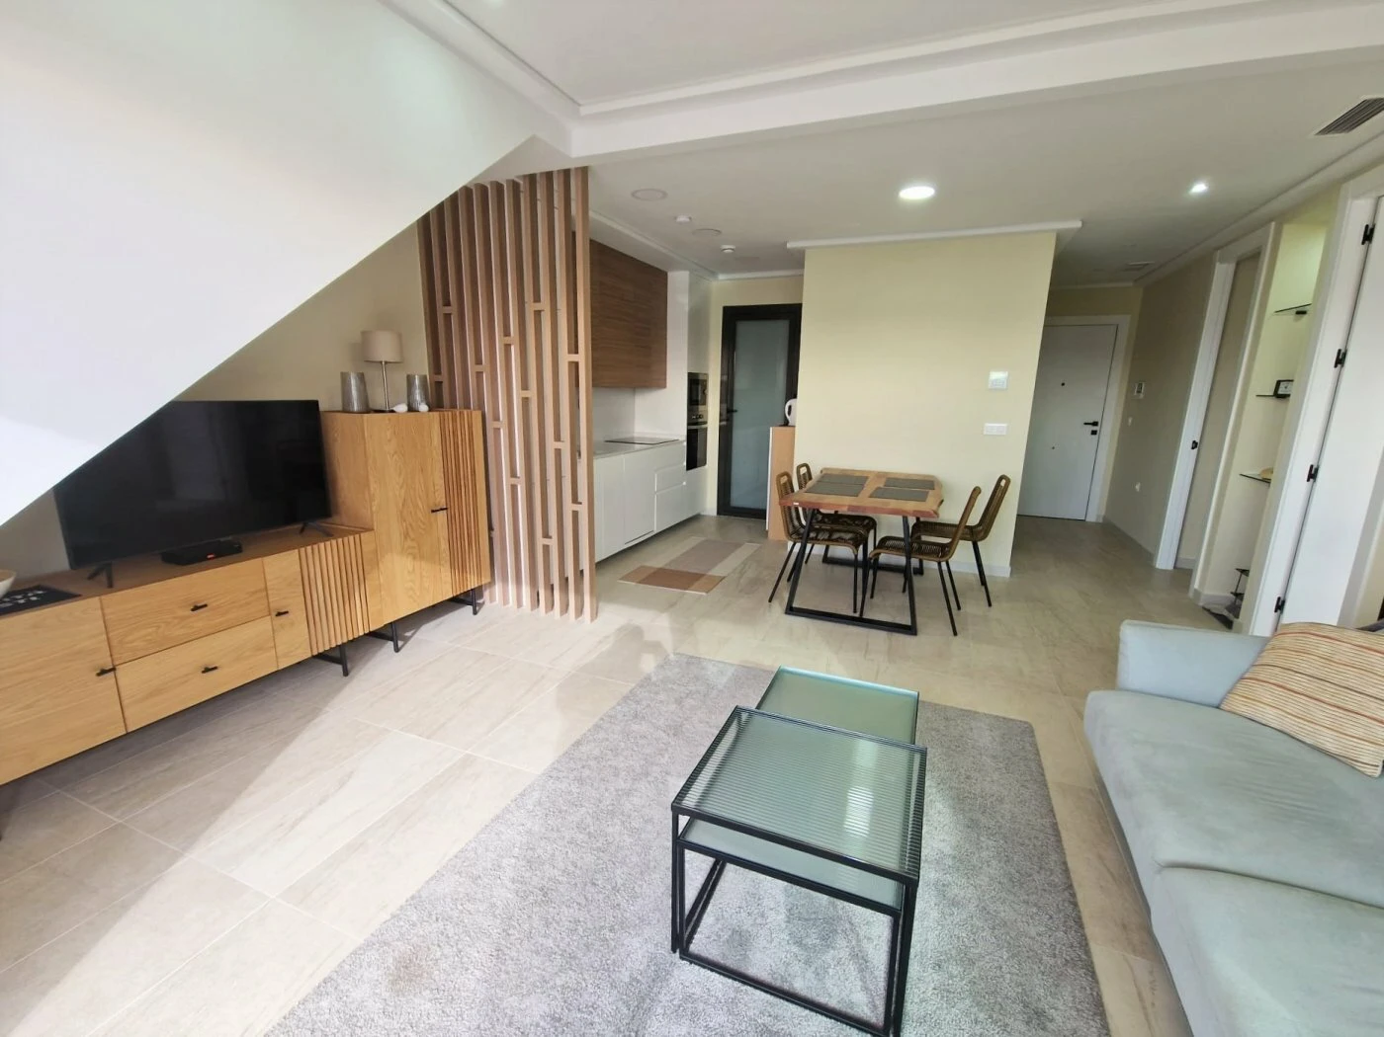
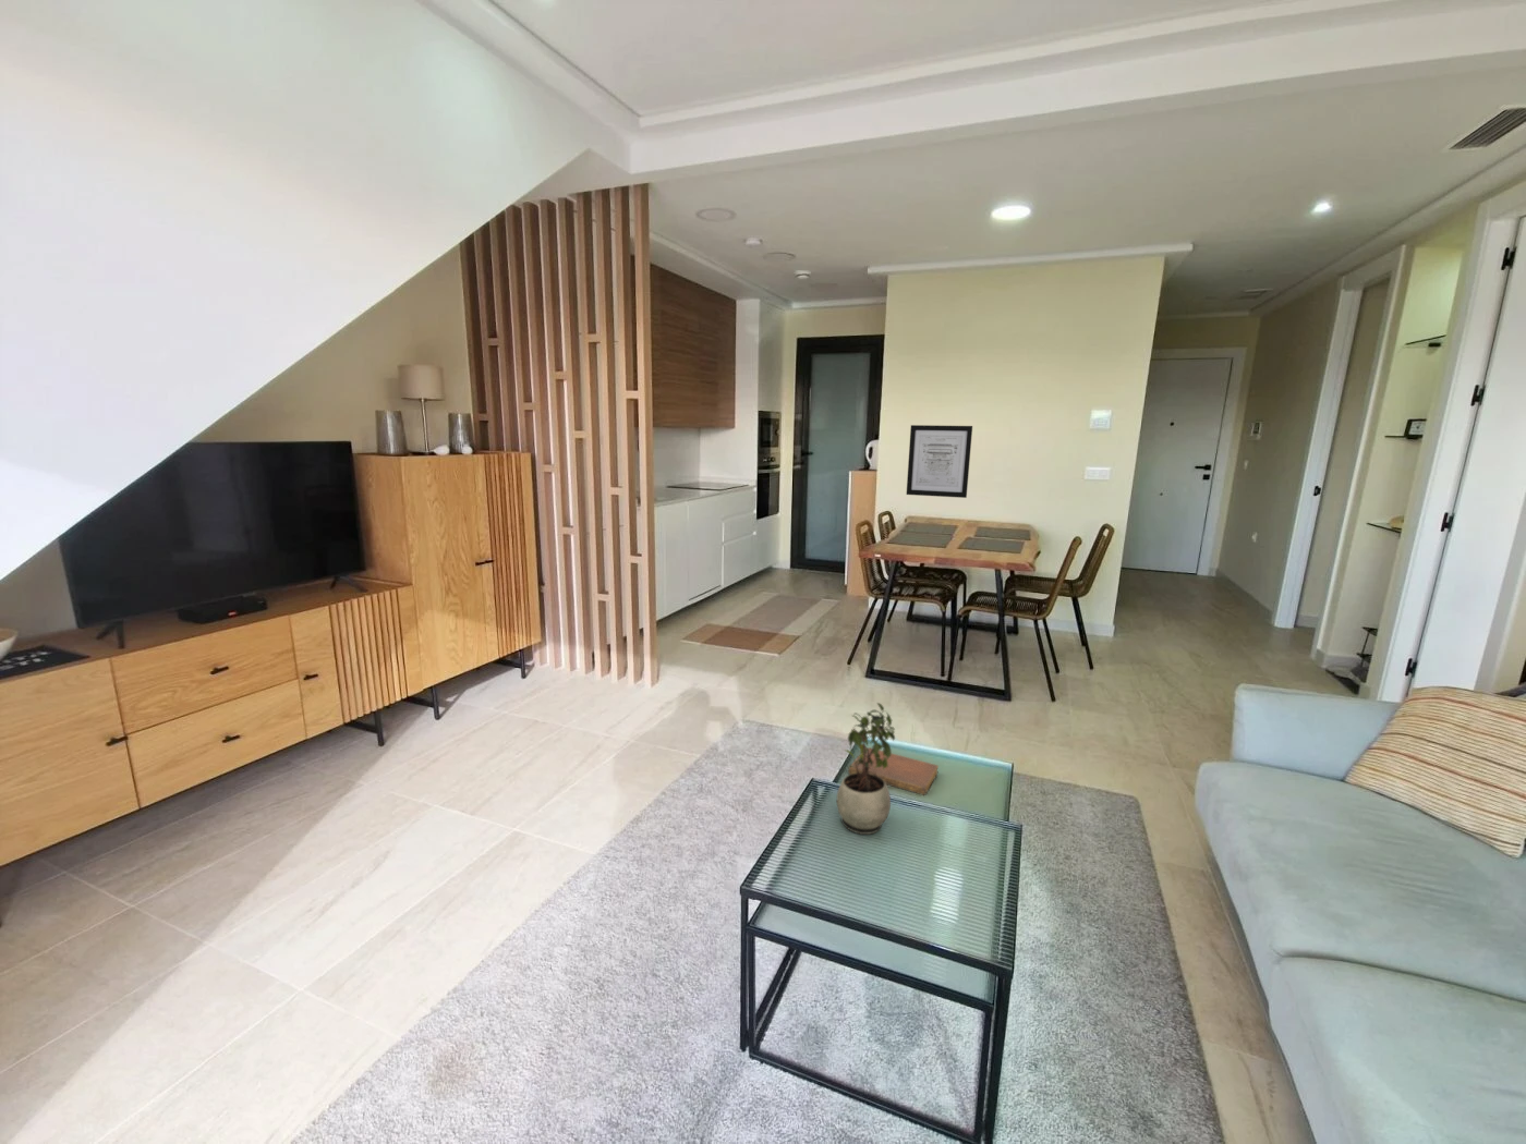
+ potted plant (863, 759)
+ notebook (893, 769)
+ wall art (938, 461)
